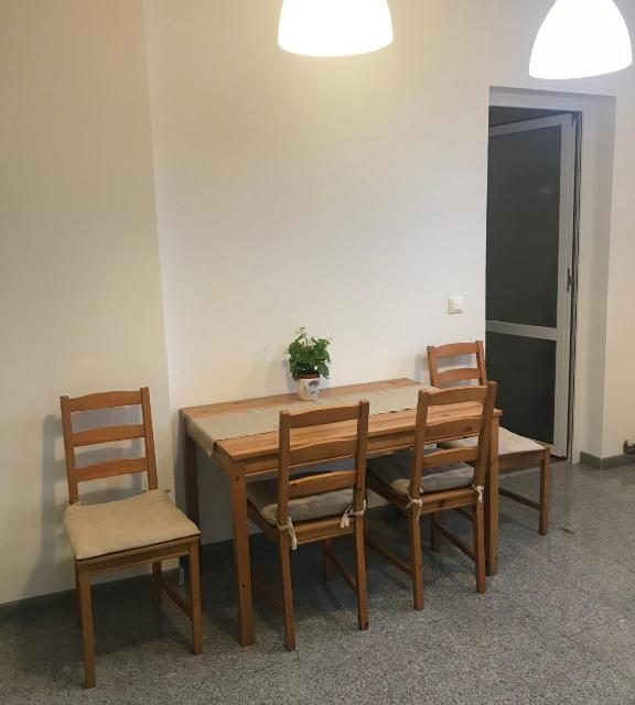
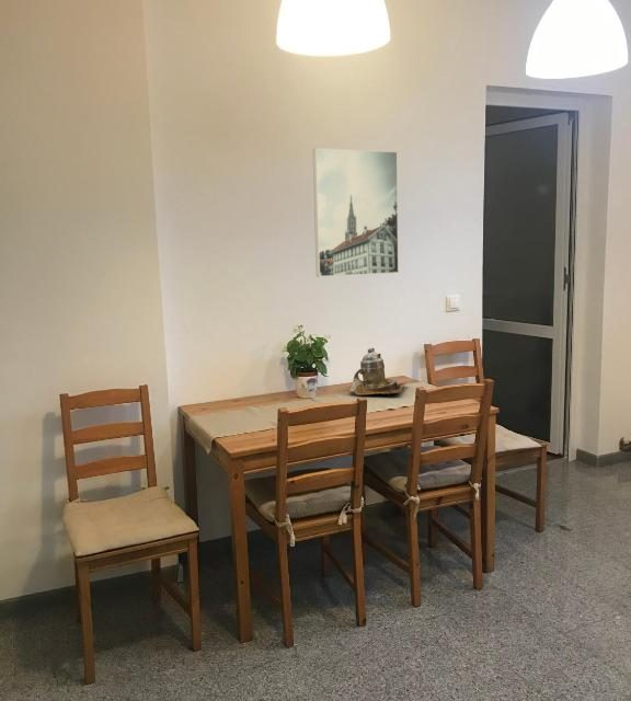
+ teapot (378, 369)
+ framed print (357, 212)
